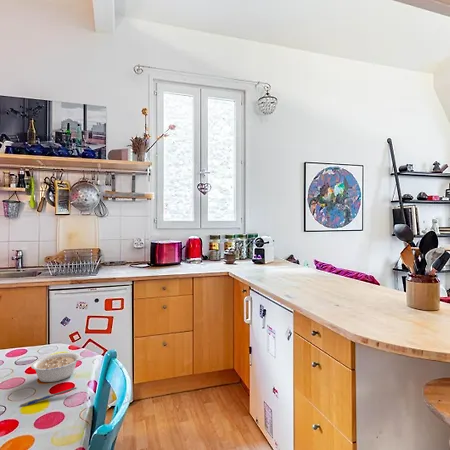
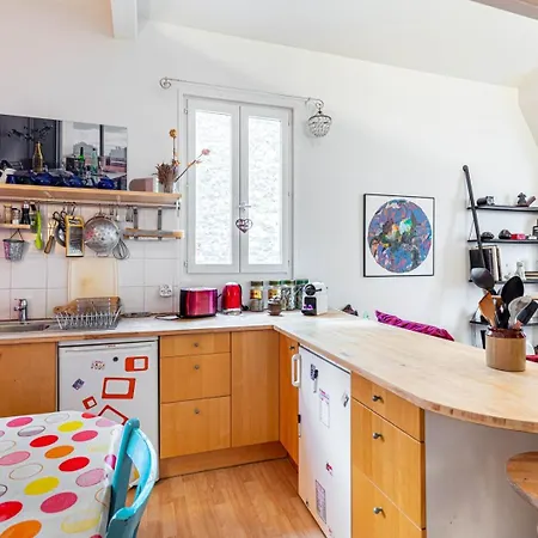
- legume (58, 366)
- pen (50, 396)
